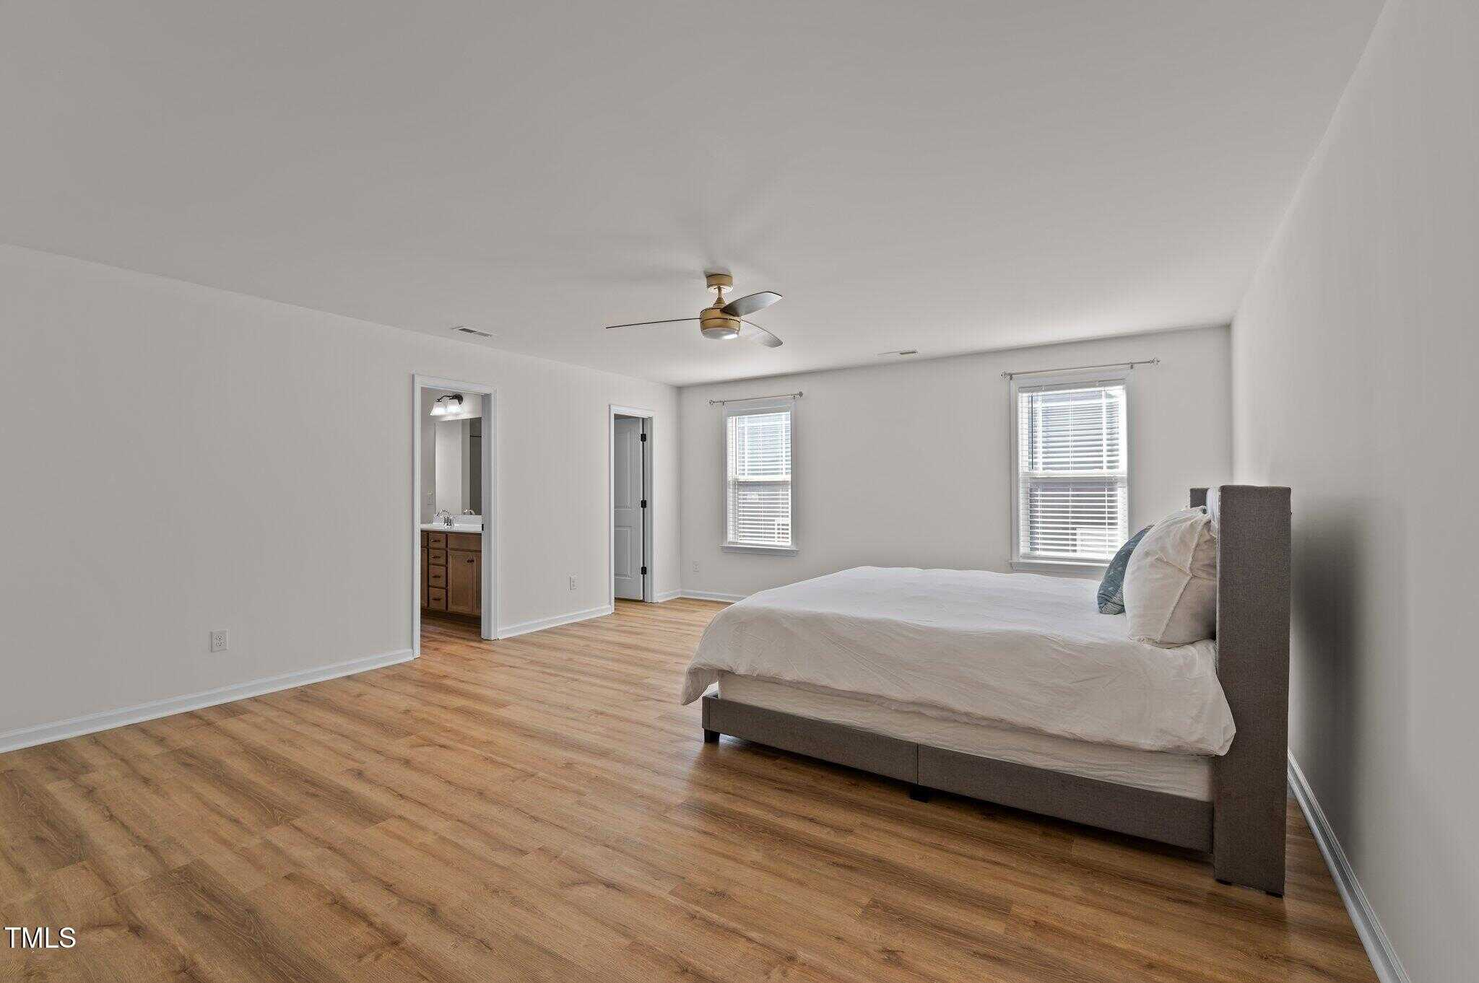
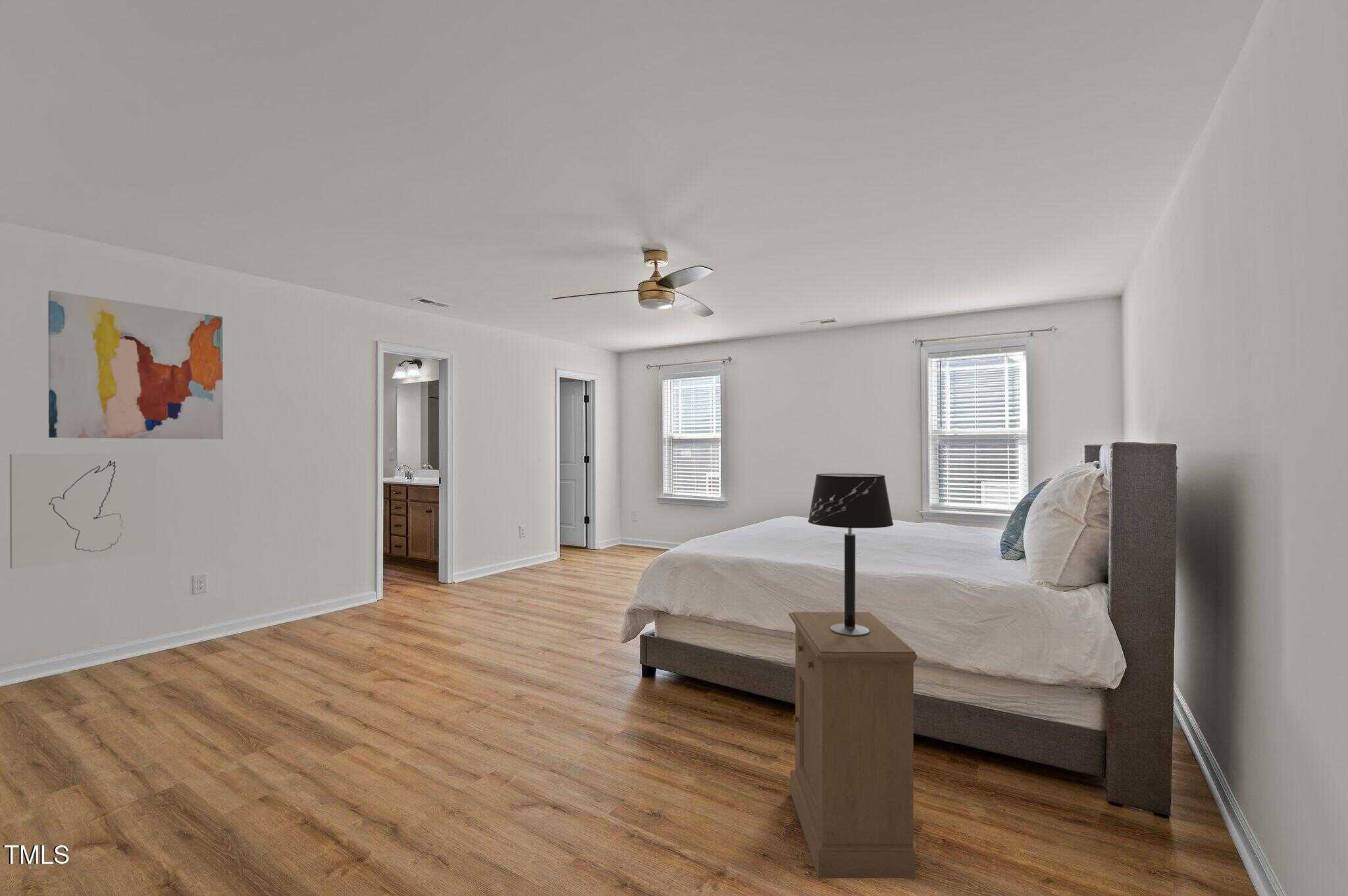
+ table lamp (850, 552)
+ wall art (88, 507)
+ wall art (143, 372)
+ cabinet (845, 730)
